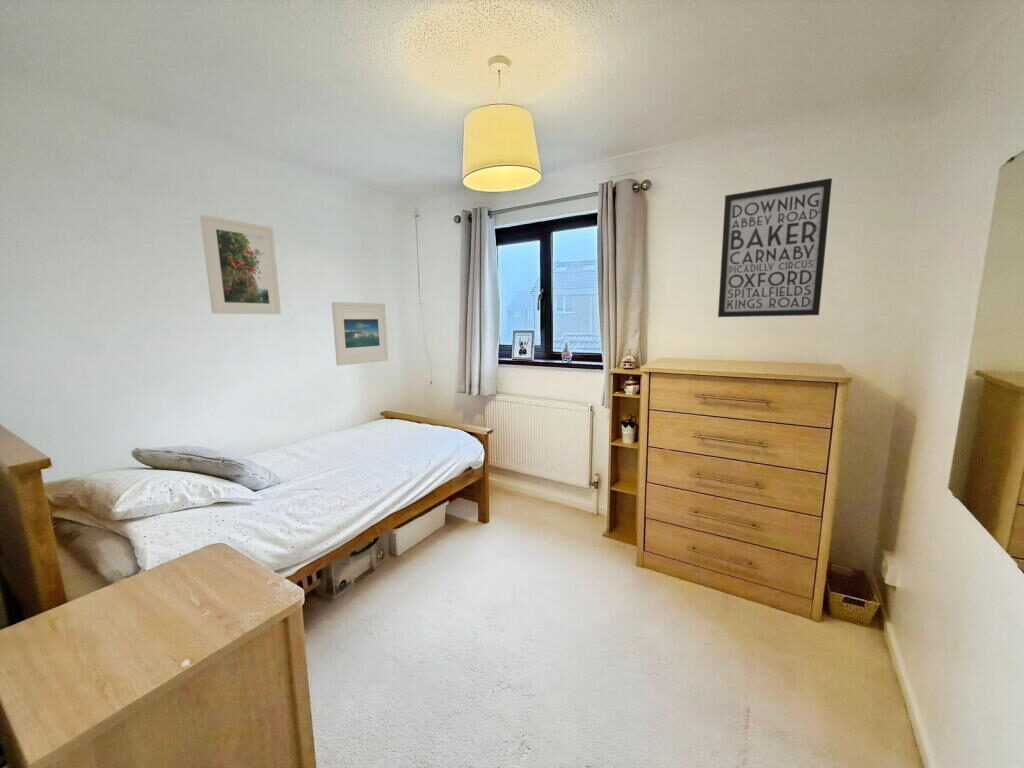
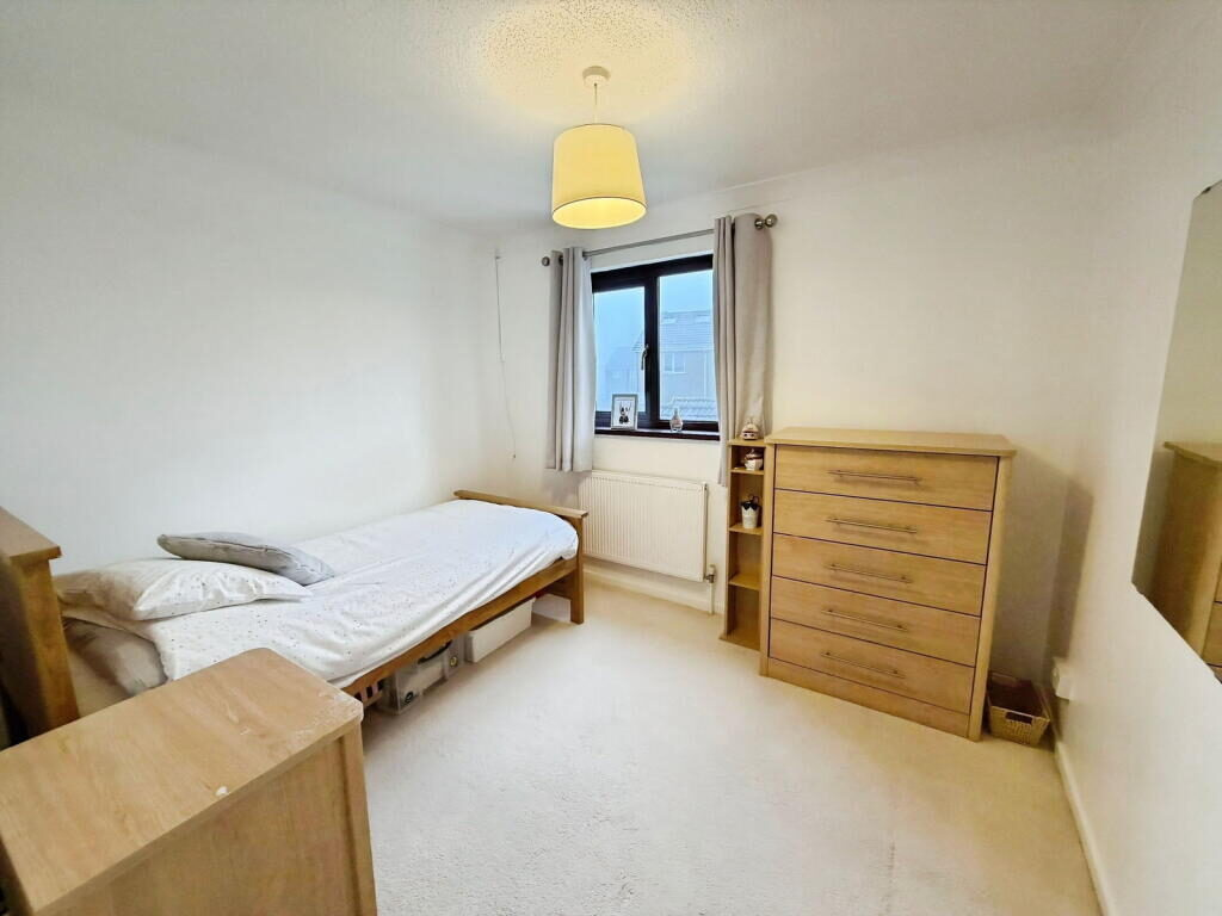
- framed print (361, 333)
- wall art (770, 253)
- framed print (243, 268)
